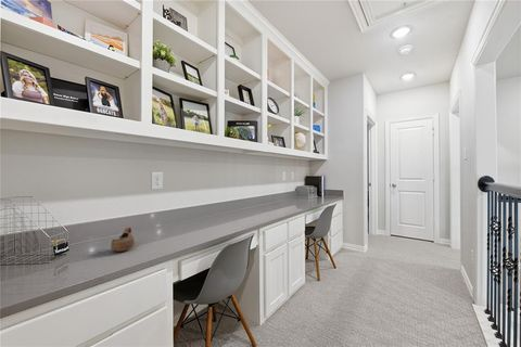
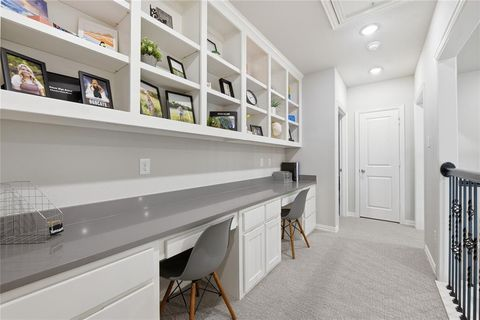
- cup (125, 239)
